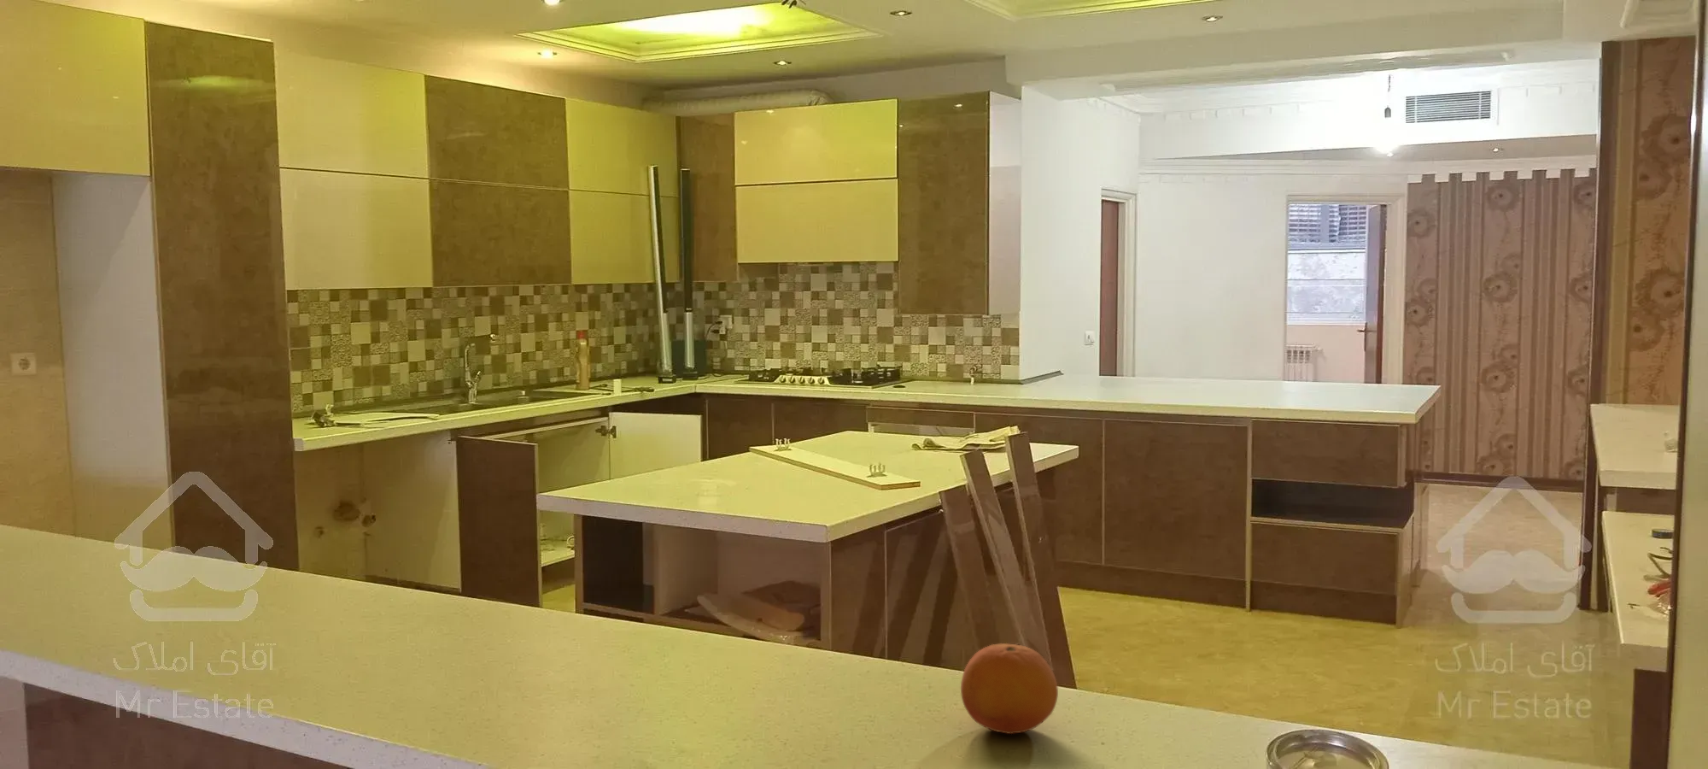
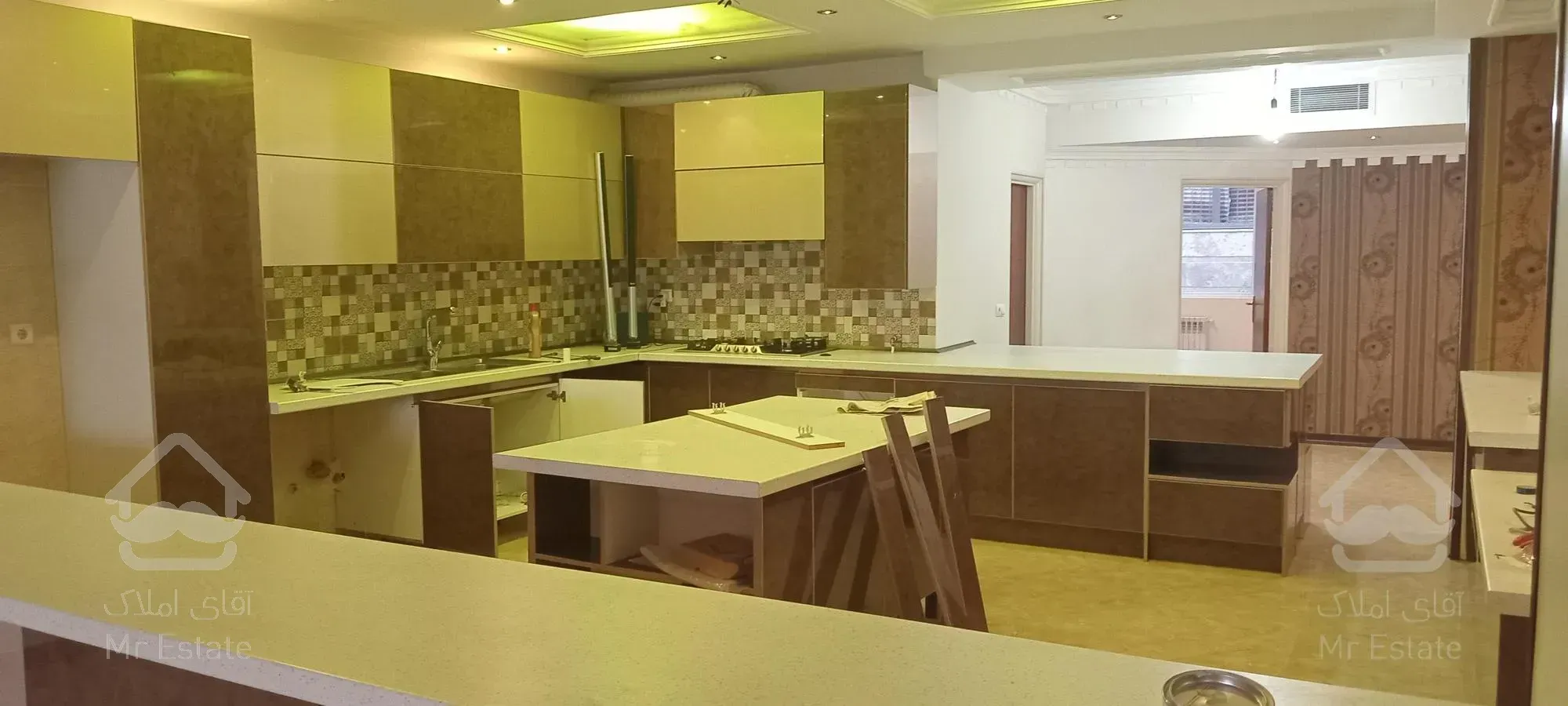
- fruit (1008, 687)
